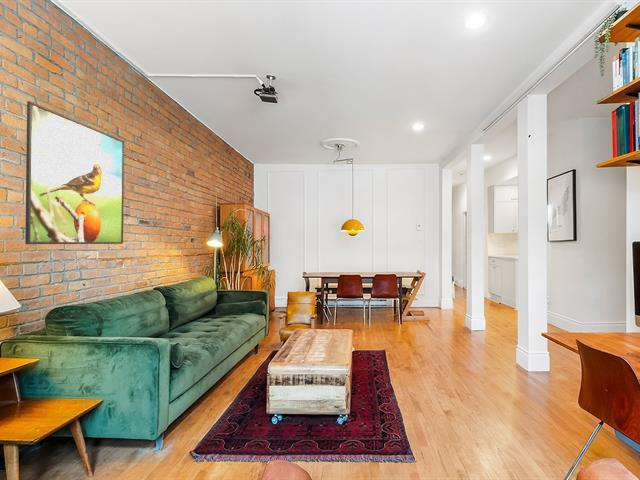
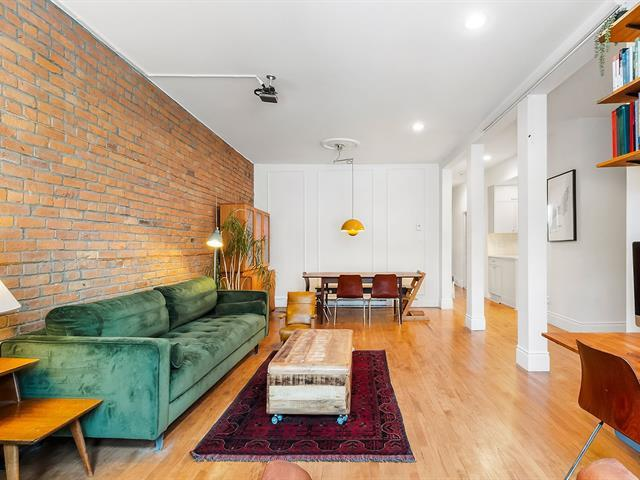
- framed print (82, 184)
